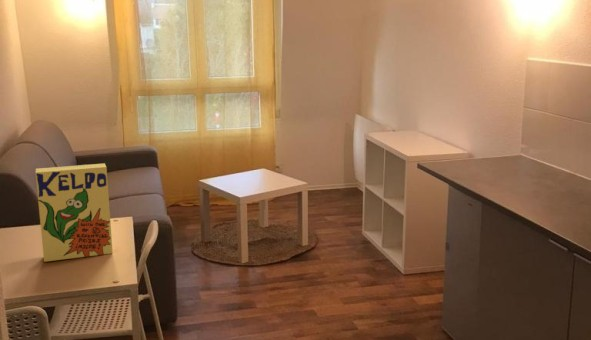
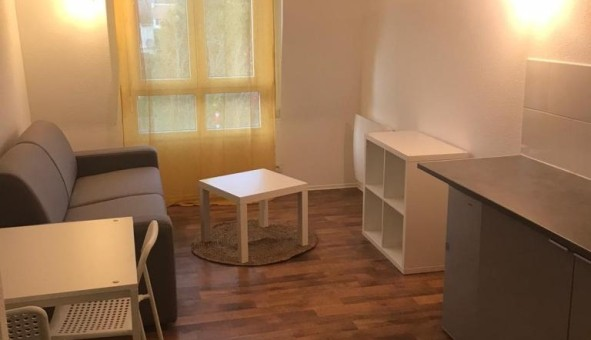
- cereal box (74, 211)
